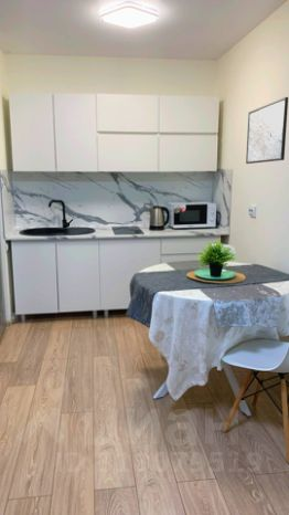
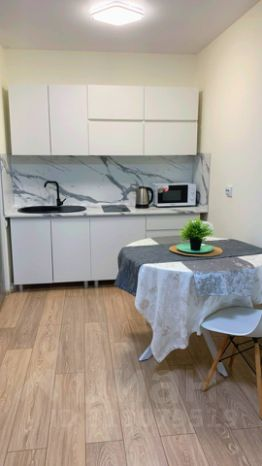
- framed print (265, 134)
